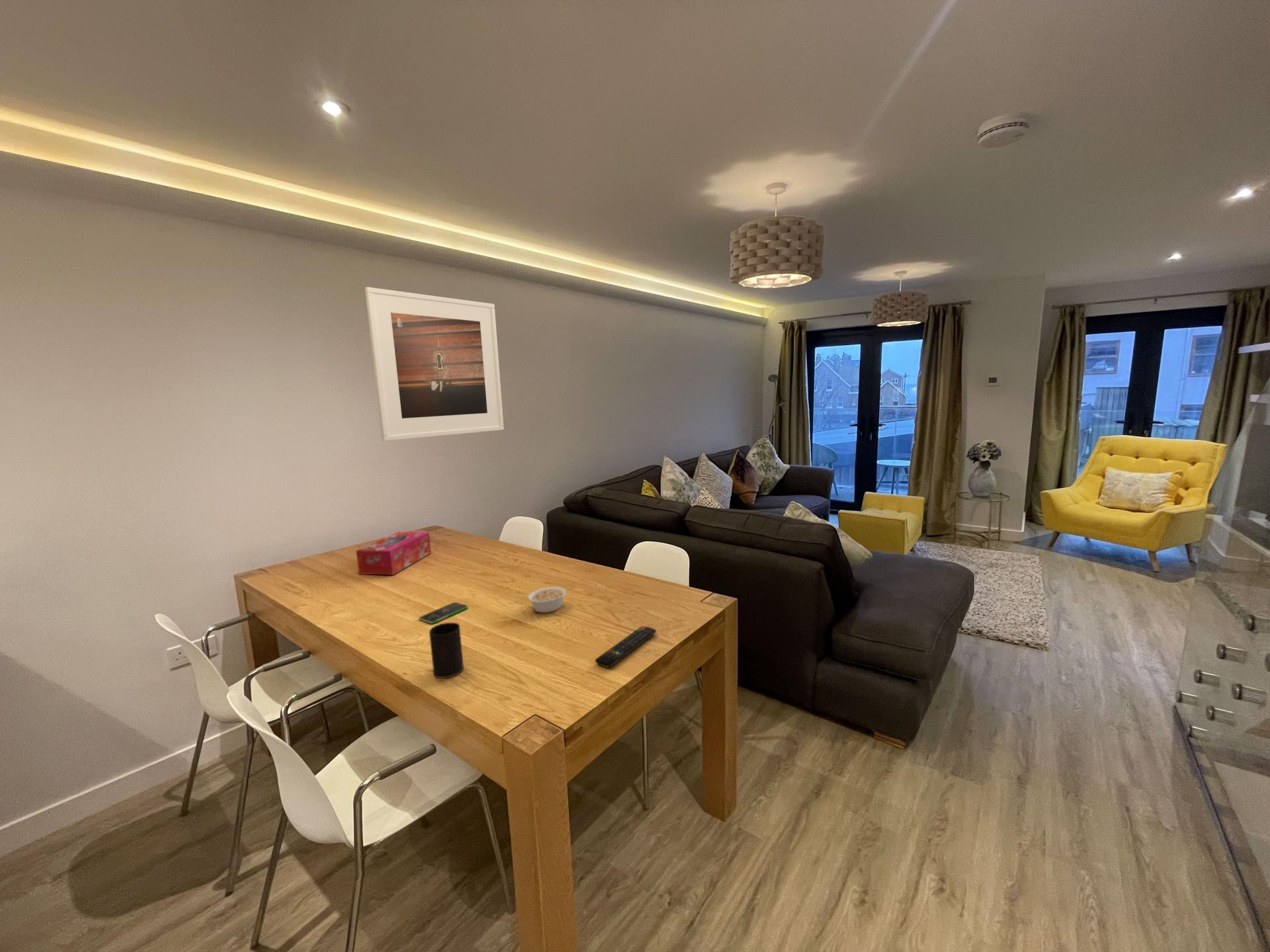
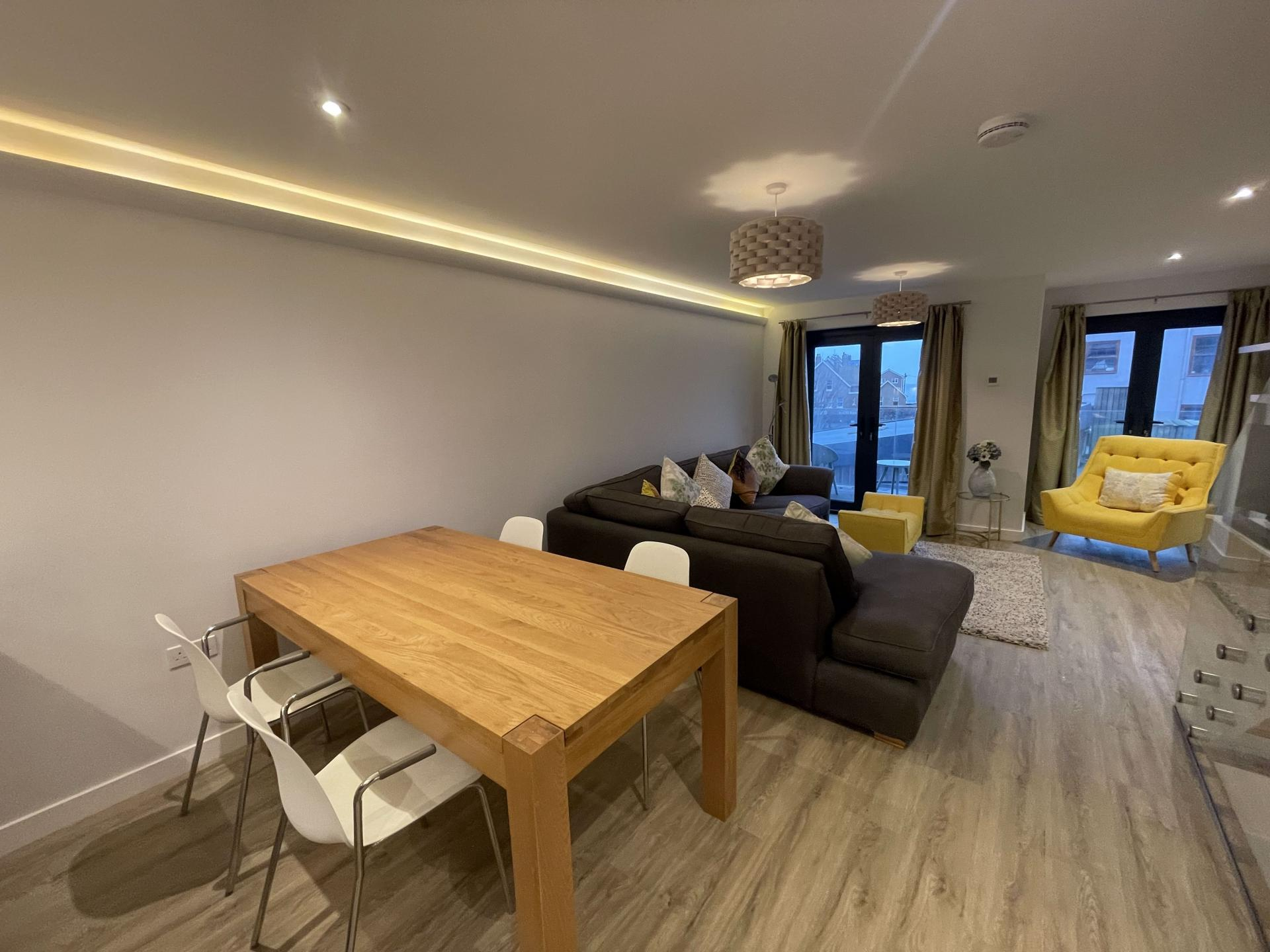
- legume (548, 598)
- tissue box (396, 551)
- smartphone (444, 612)
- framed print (443, 367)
- cup (446, 649)
- remote control (628, 645)
